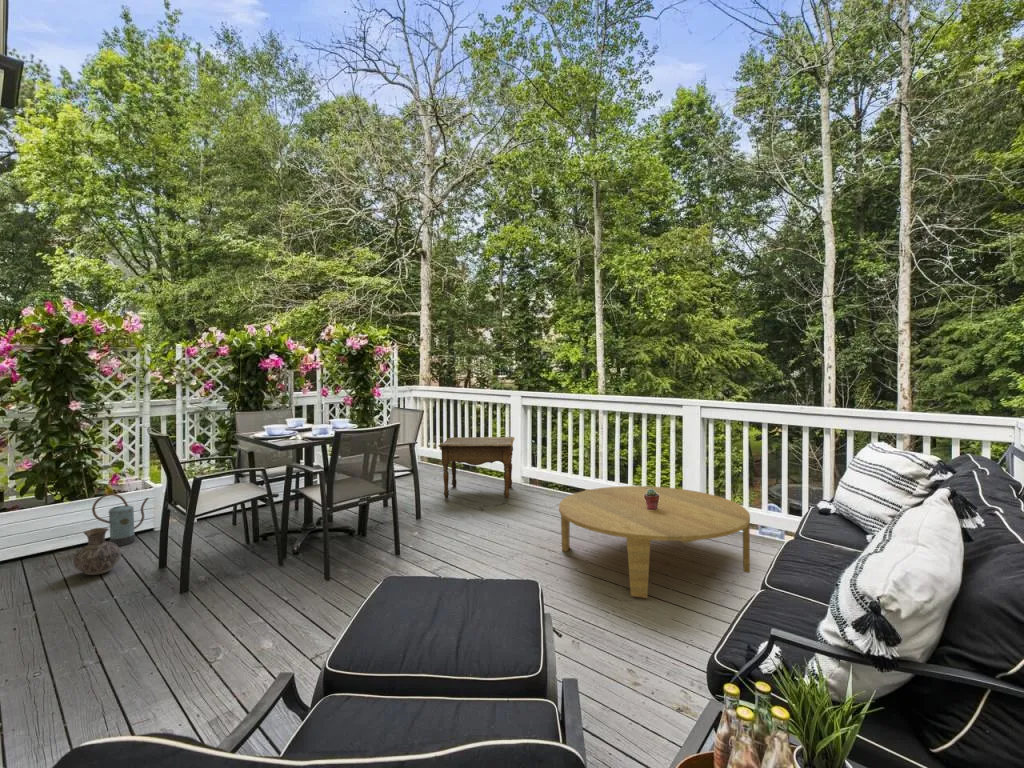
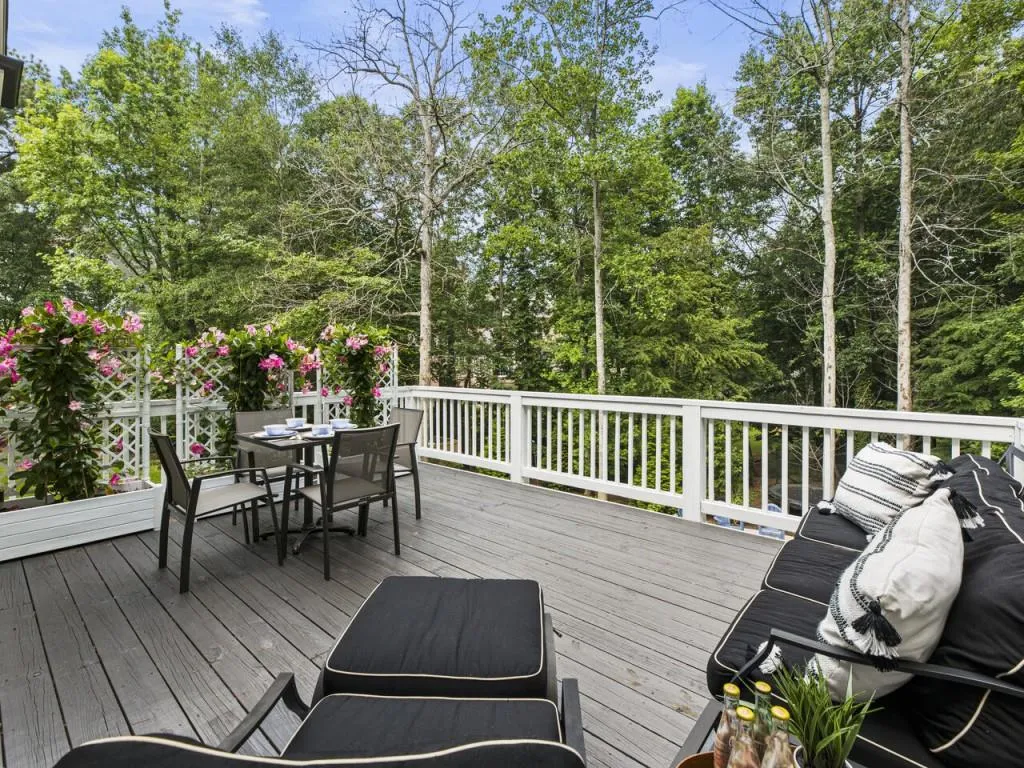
- ceramic jug (97, 551)
- coffee table (650, 532)
- potted succulent (651, 498)
- watering can (122, 517)
- side table (478, 464)
